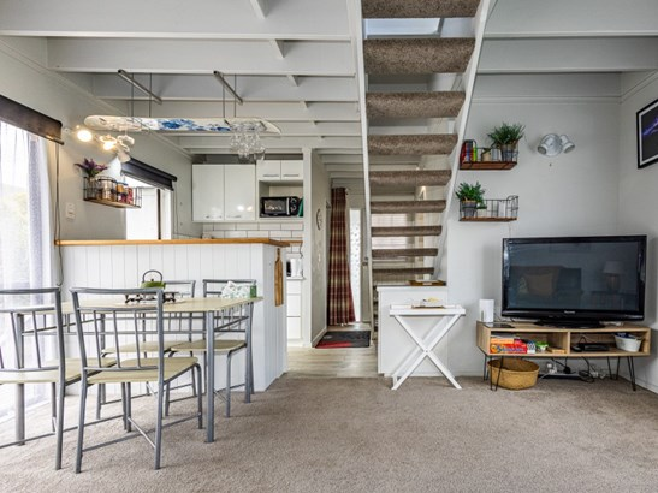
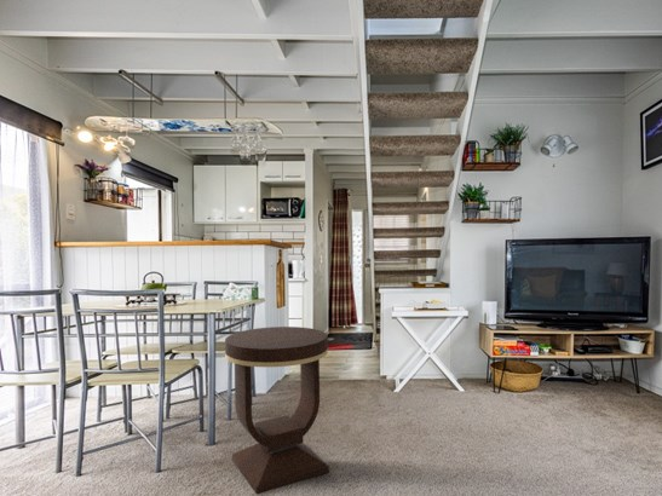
+ side table (281, 416)
